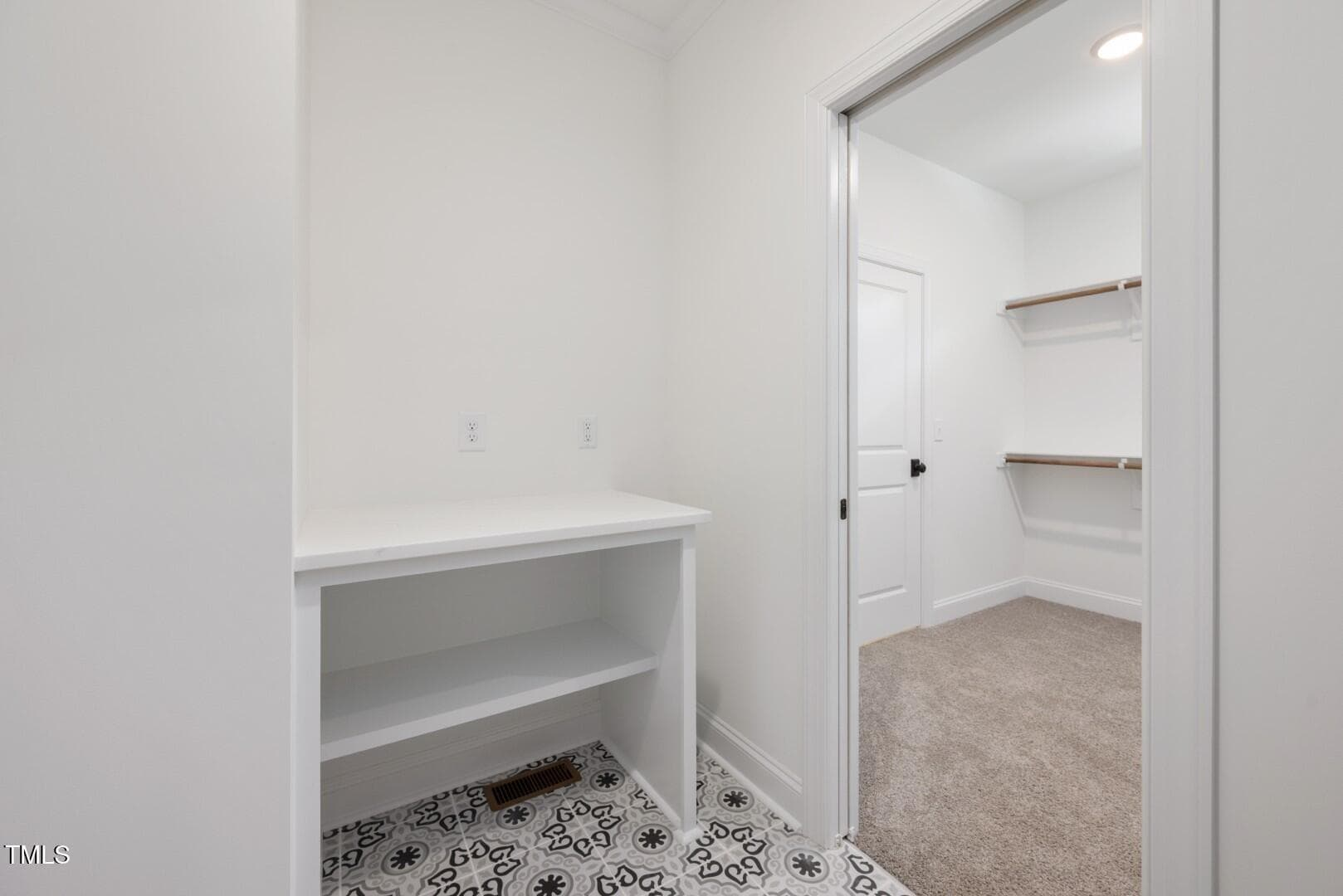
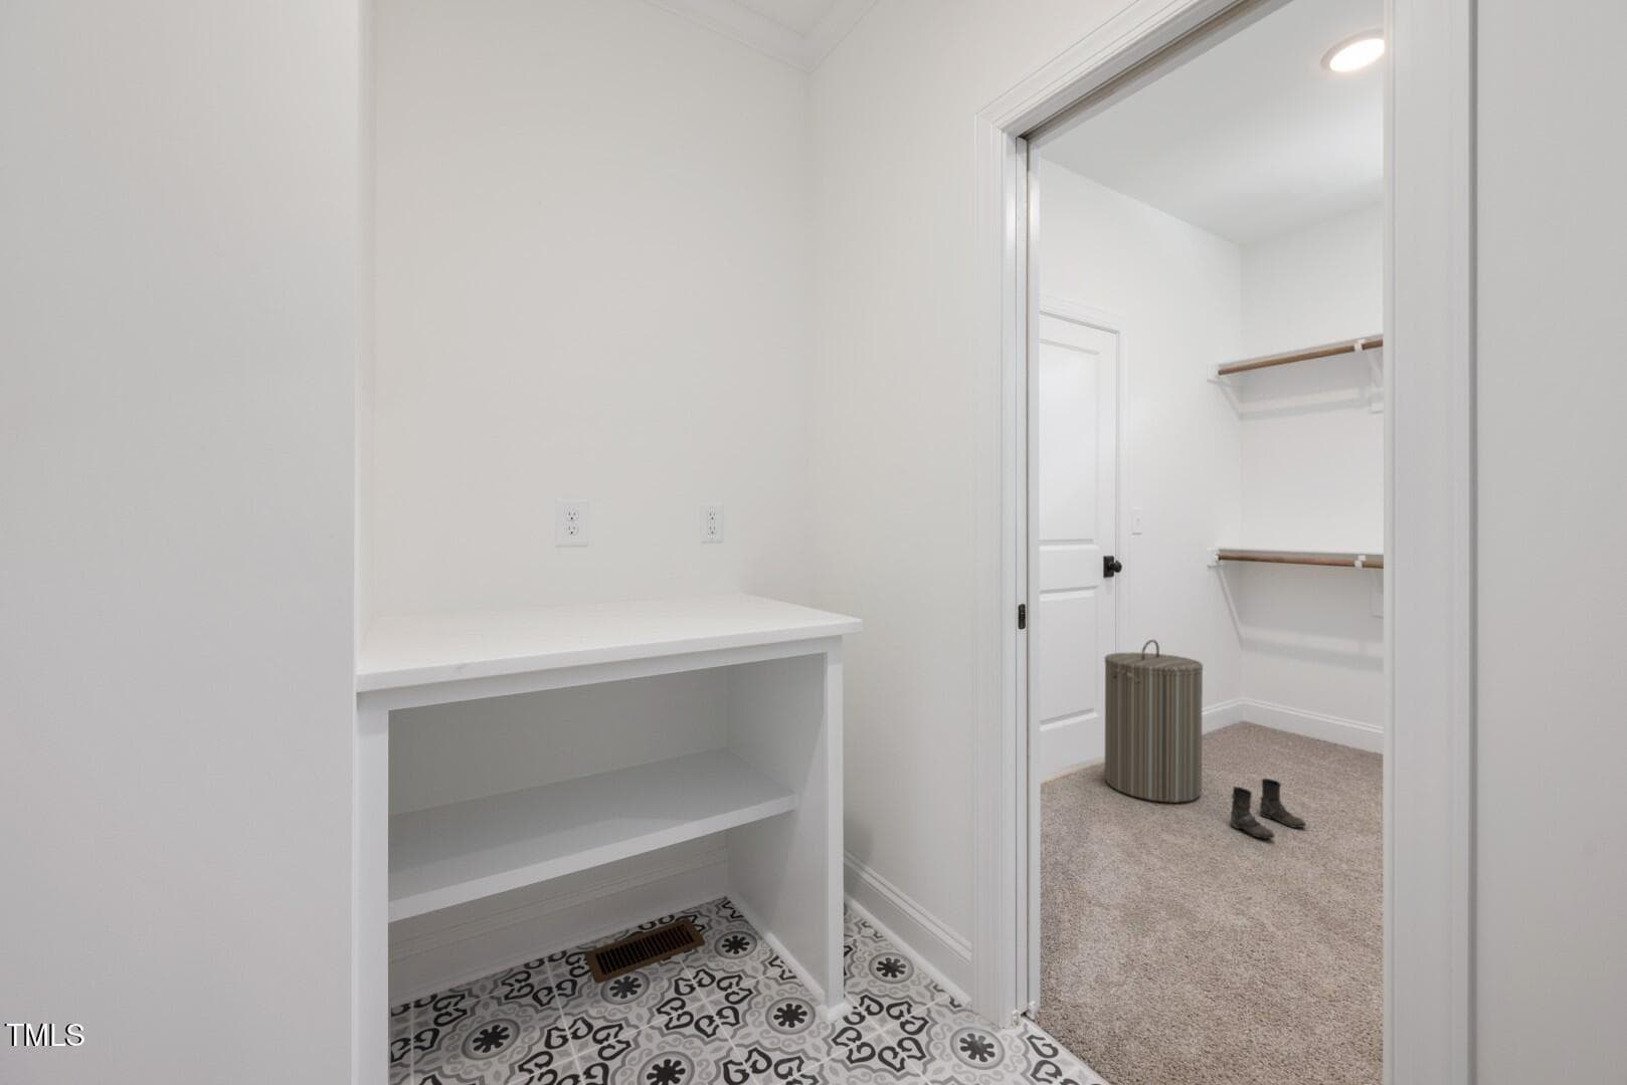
+ laundry hamper (1151, 712)
+ boots (1267, 808)
